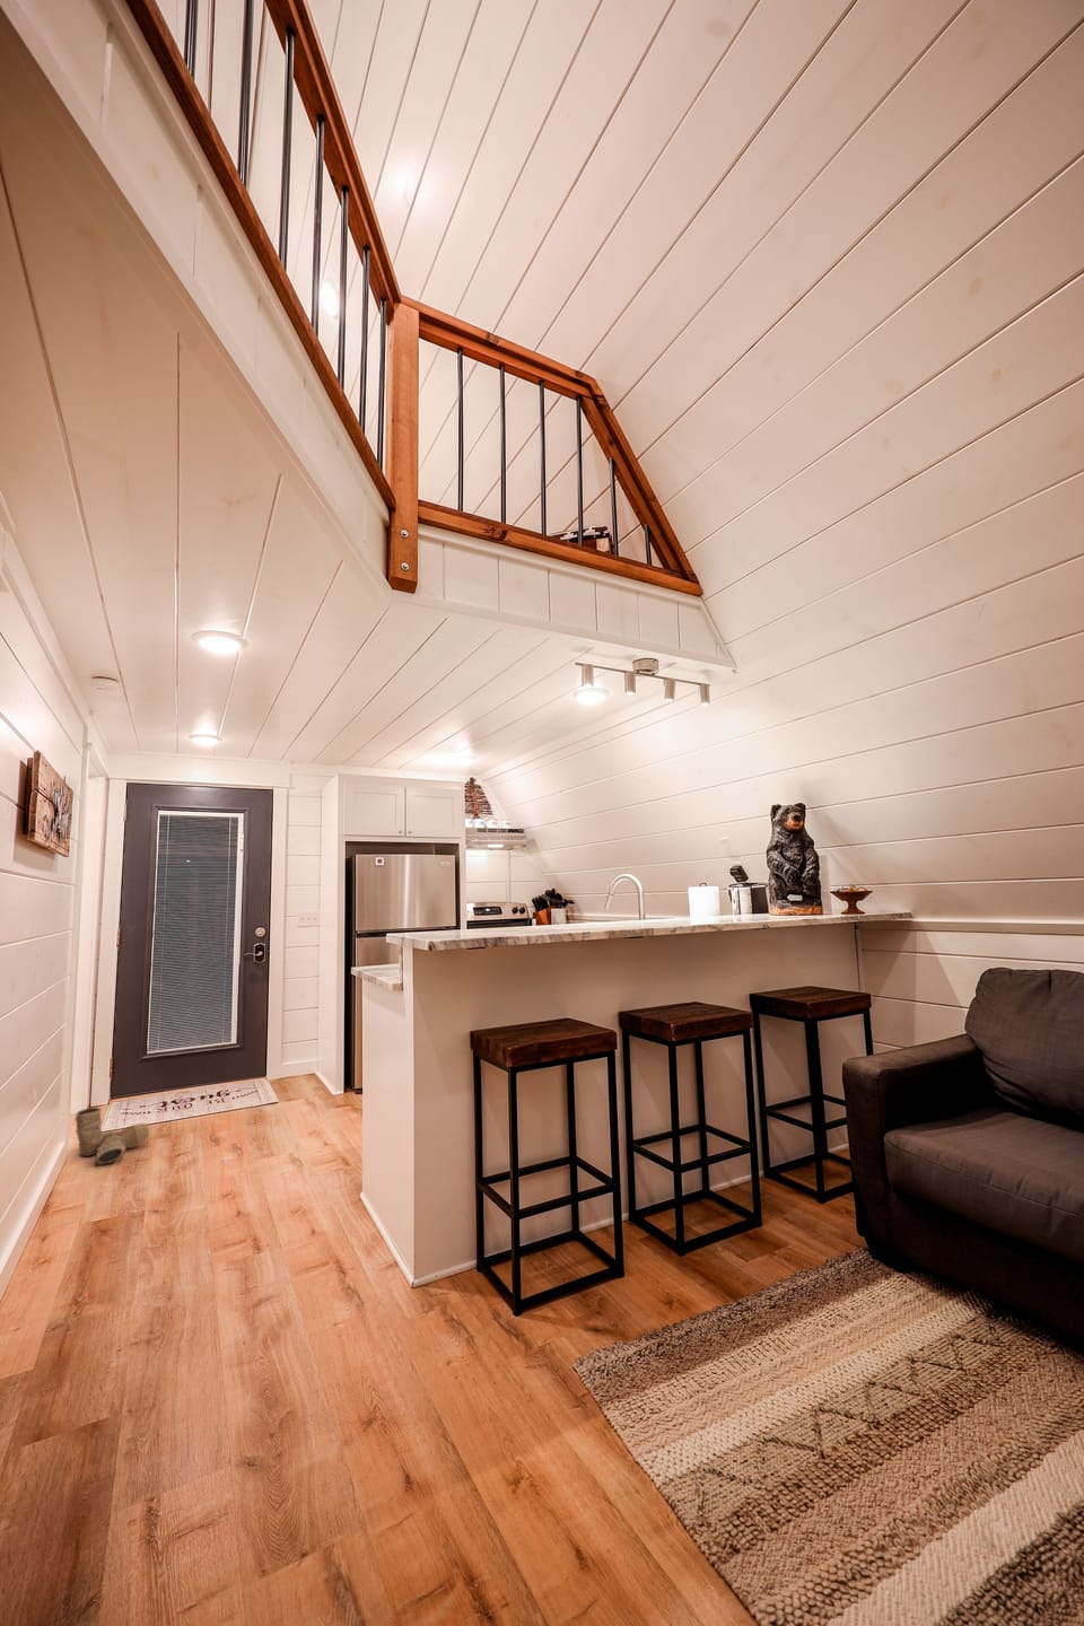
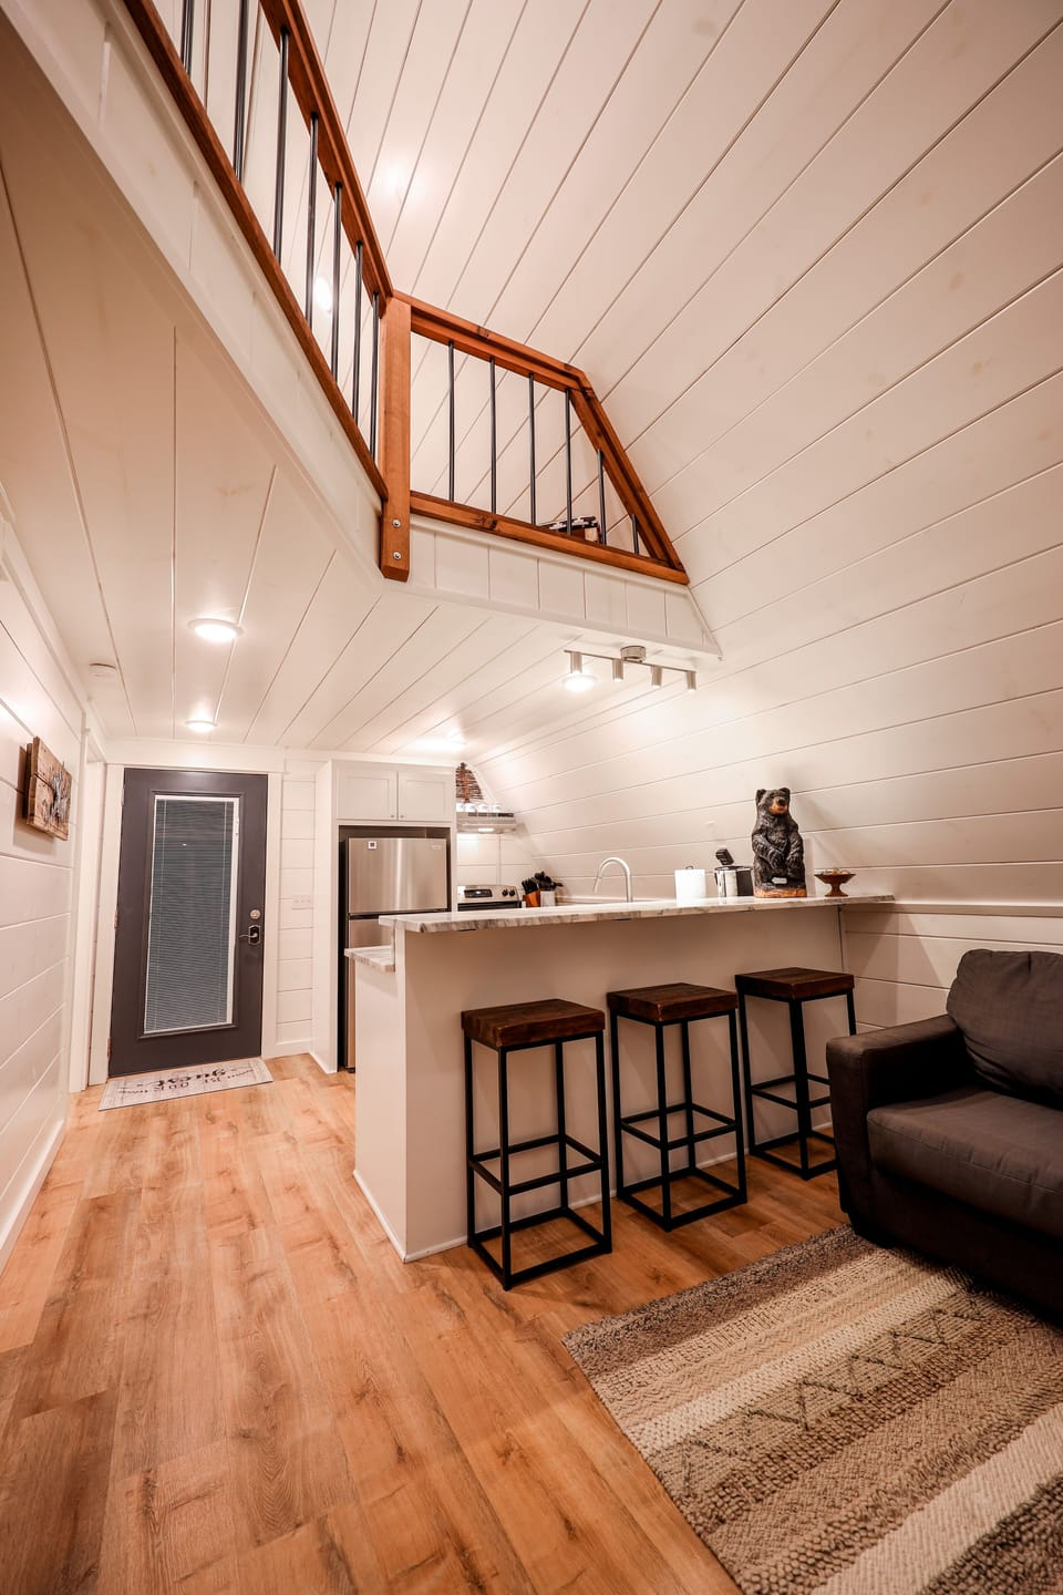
- boots (111, 1131)
